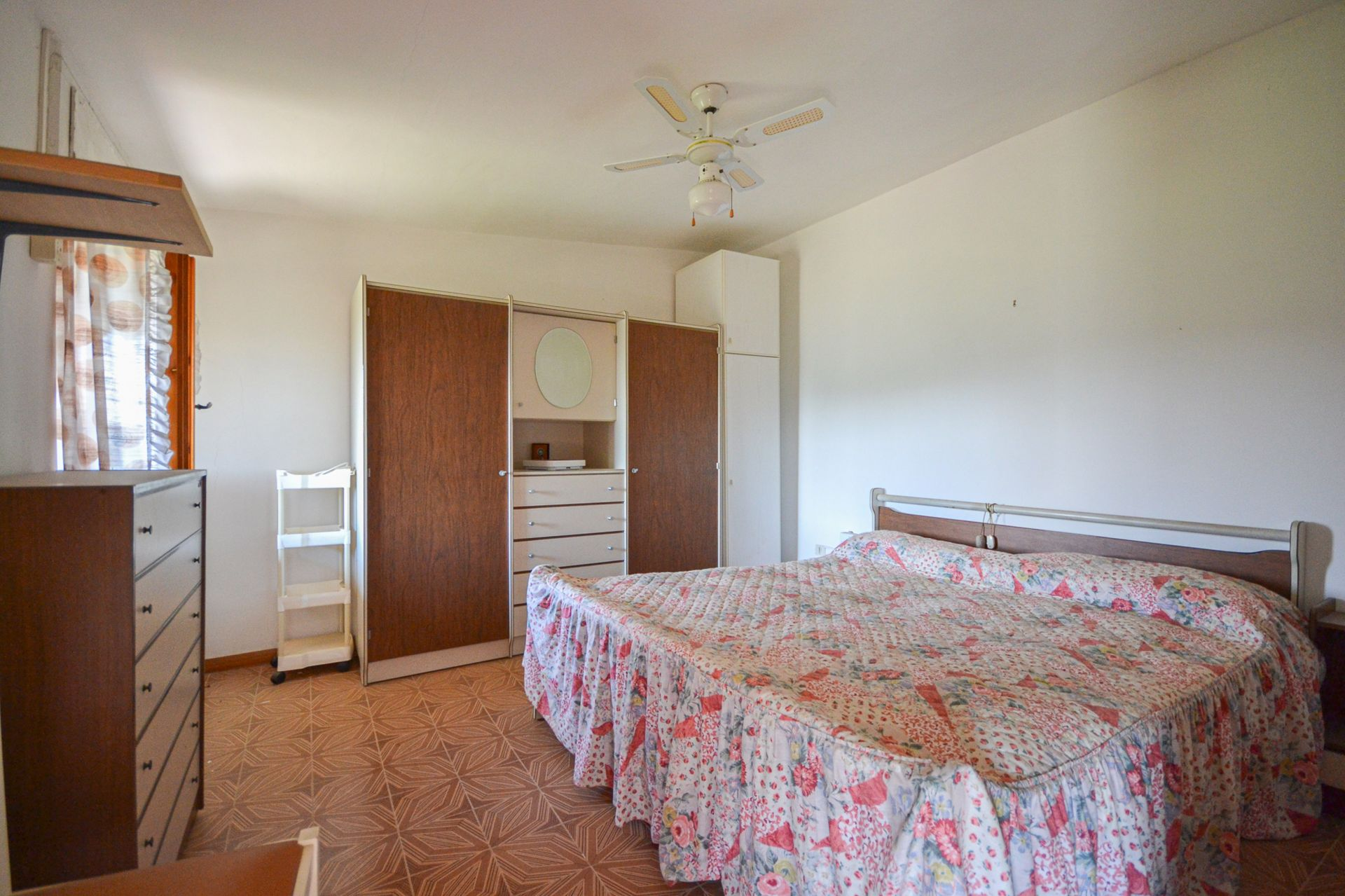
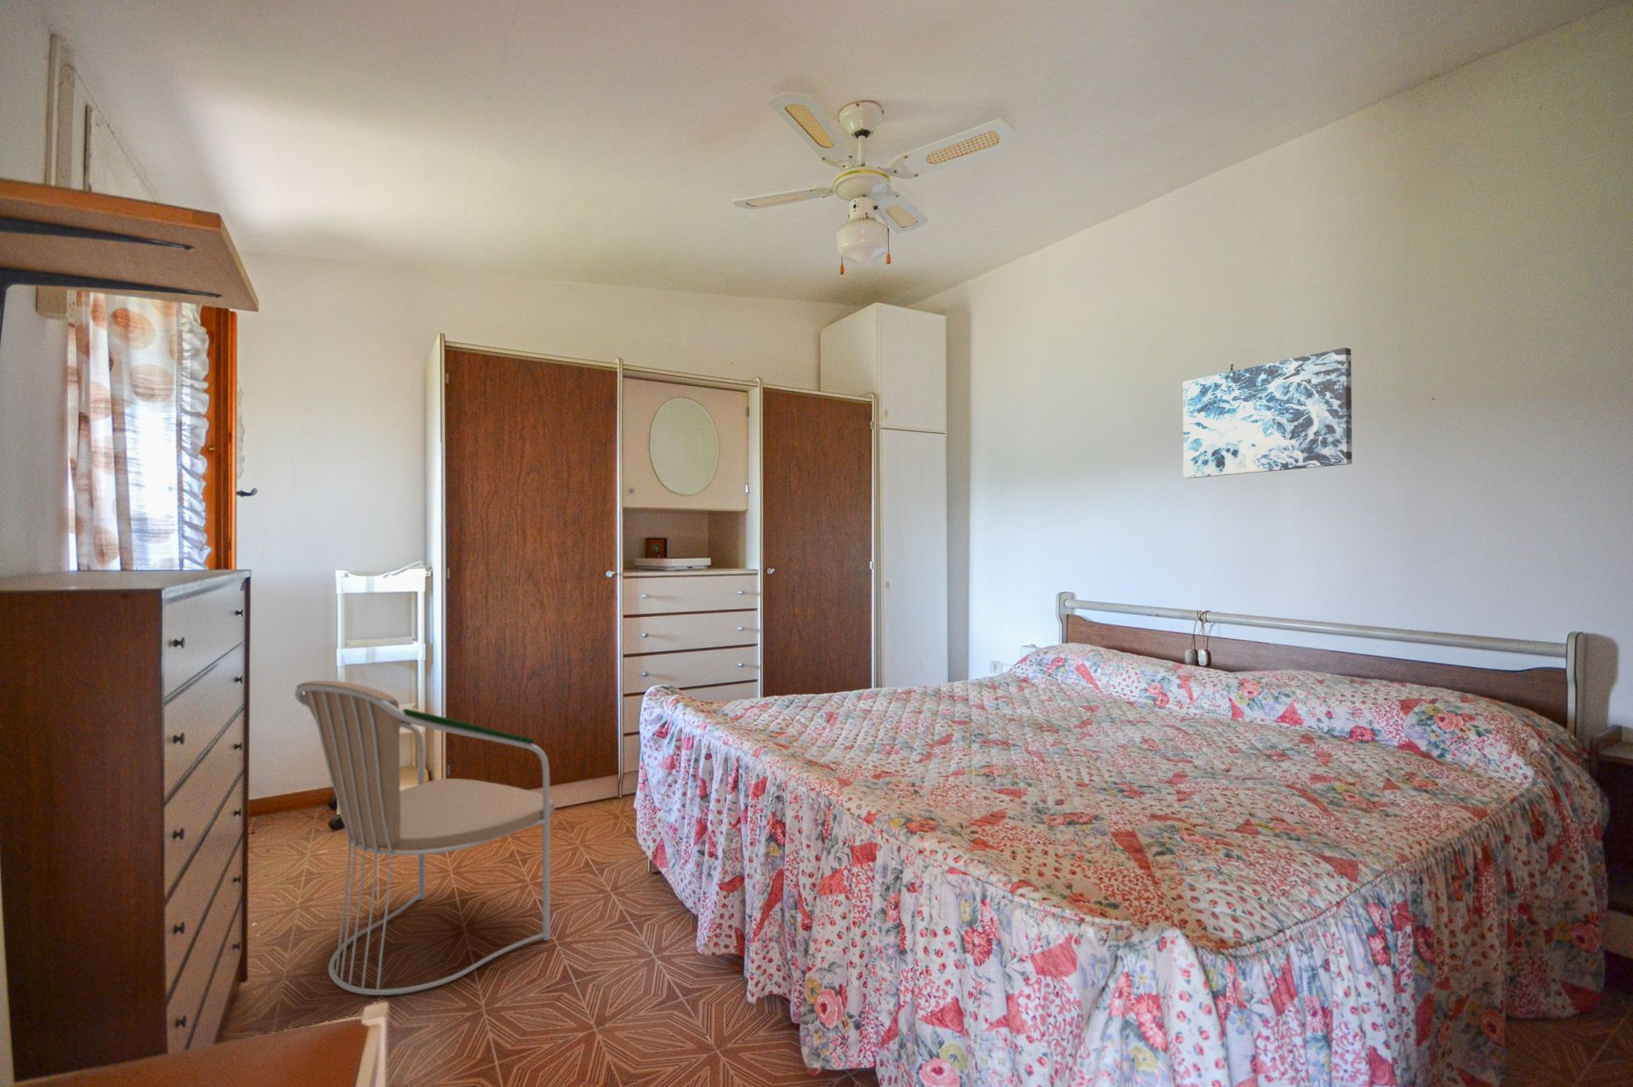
+ armchair (430, 806)
+ wall art (1259, 419)
